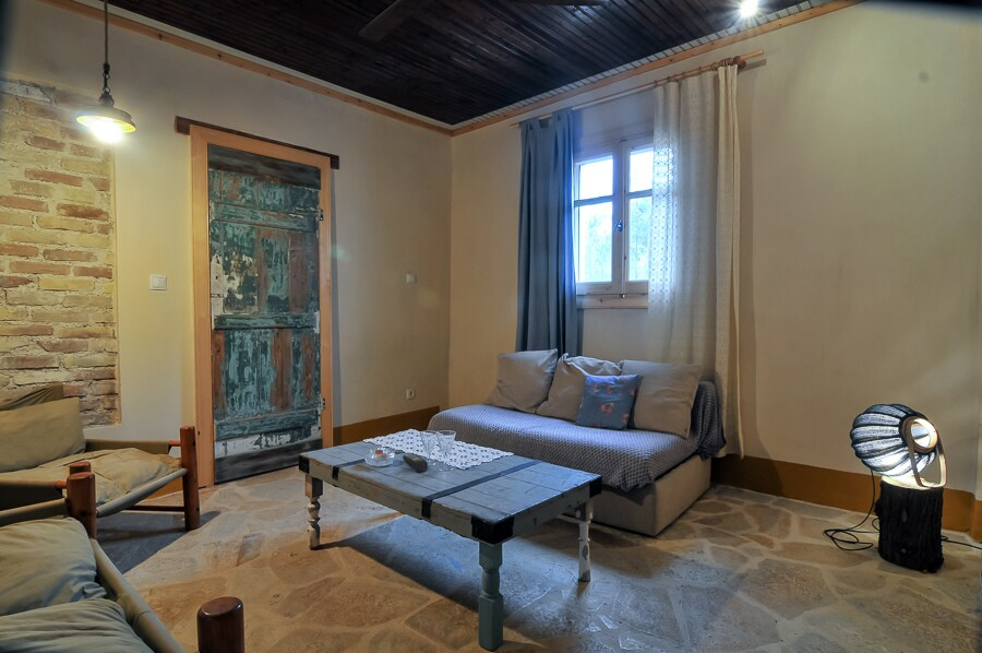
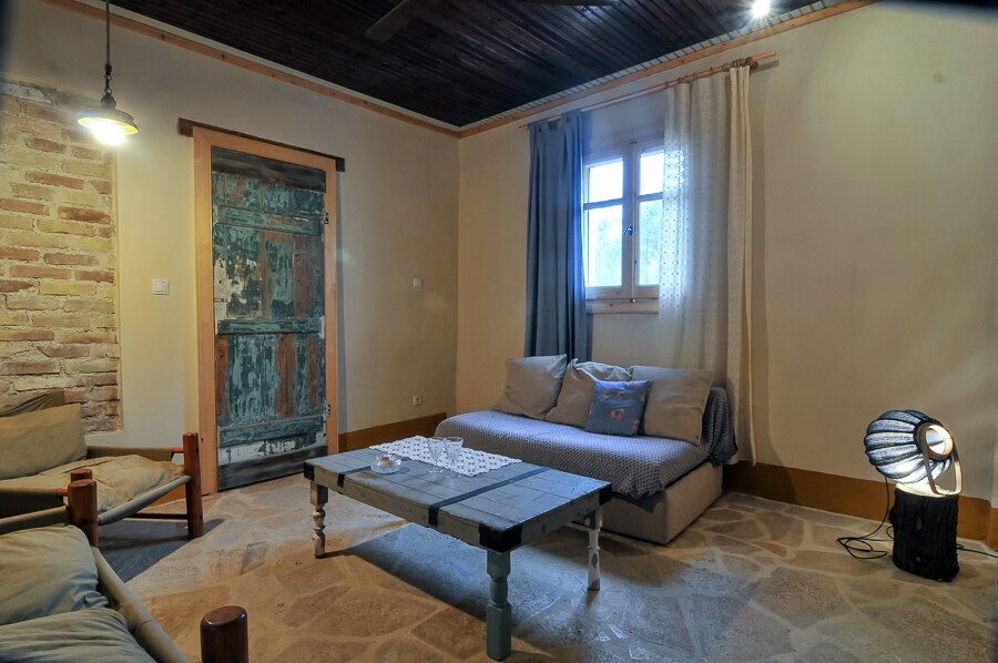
- remote control (415, 461)
